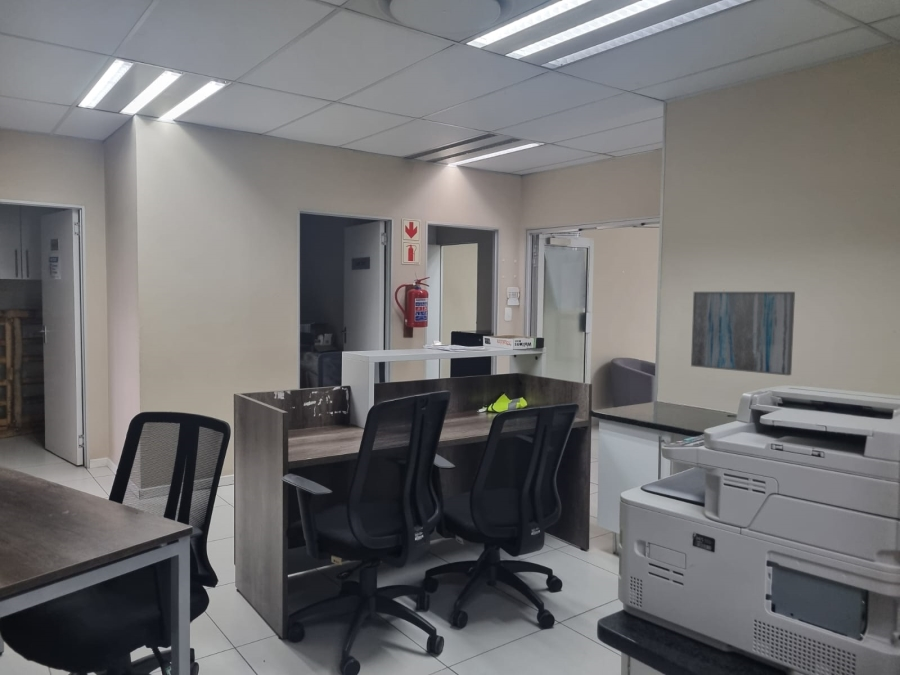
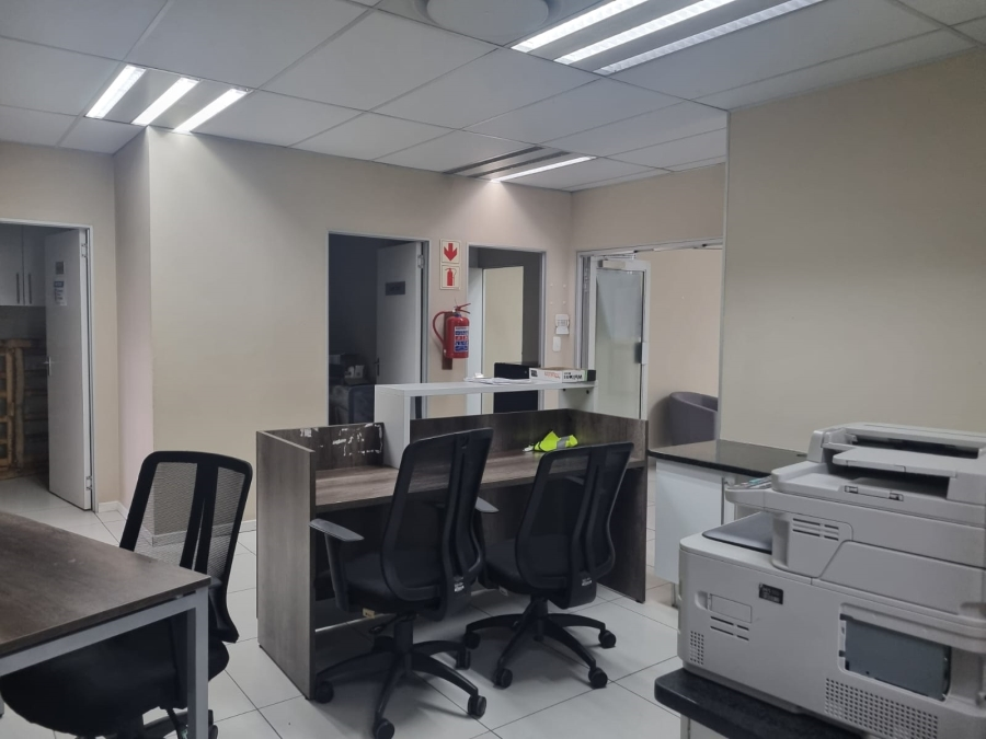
- wall art (739, 331)
